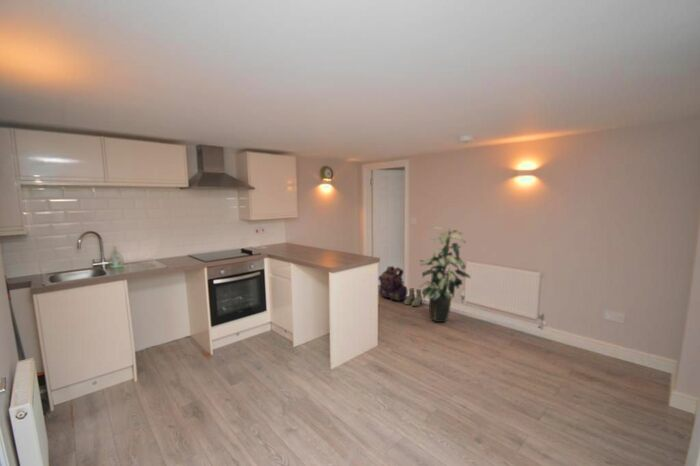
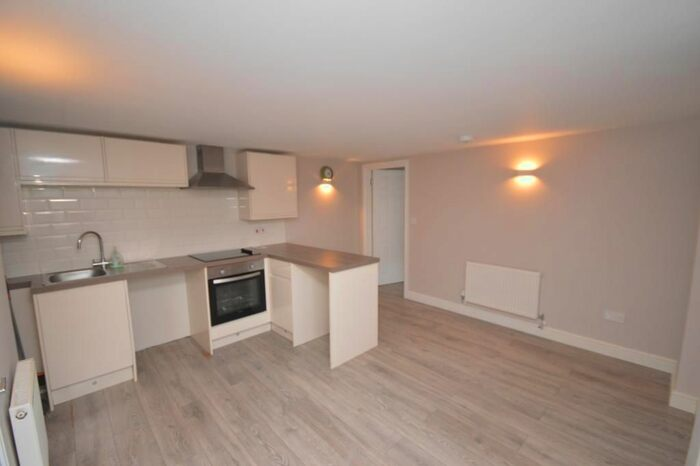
- indoor plant (441, 273)
- boots (413, 296)
- backpack (392, 282)
